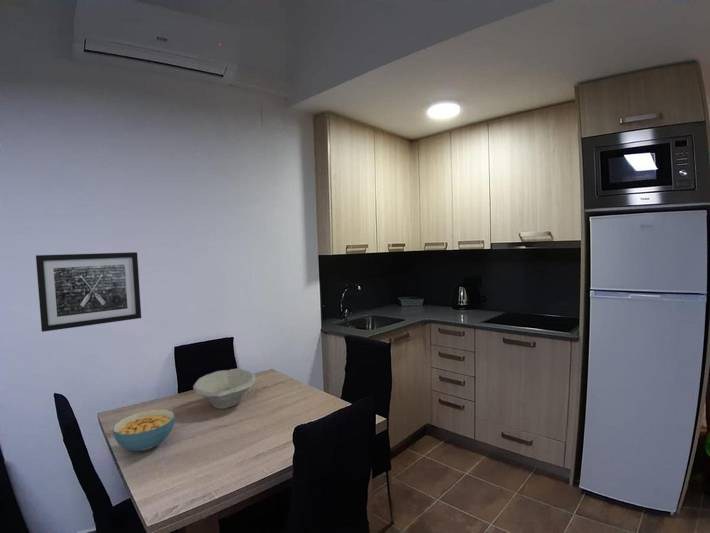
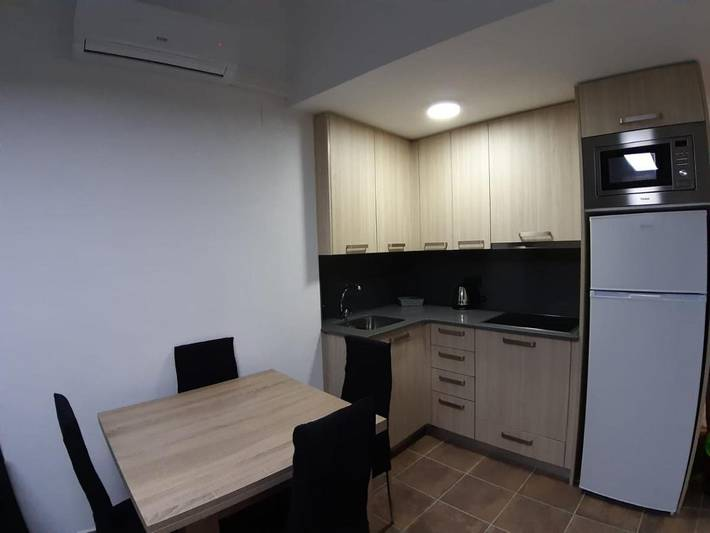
- wall art (92, 289)
- cereal bowl (145, 433)
- bowl (225, 390)
